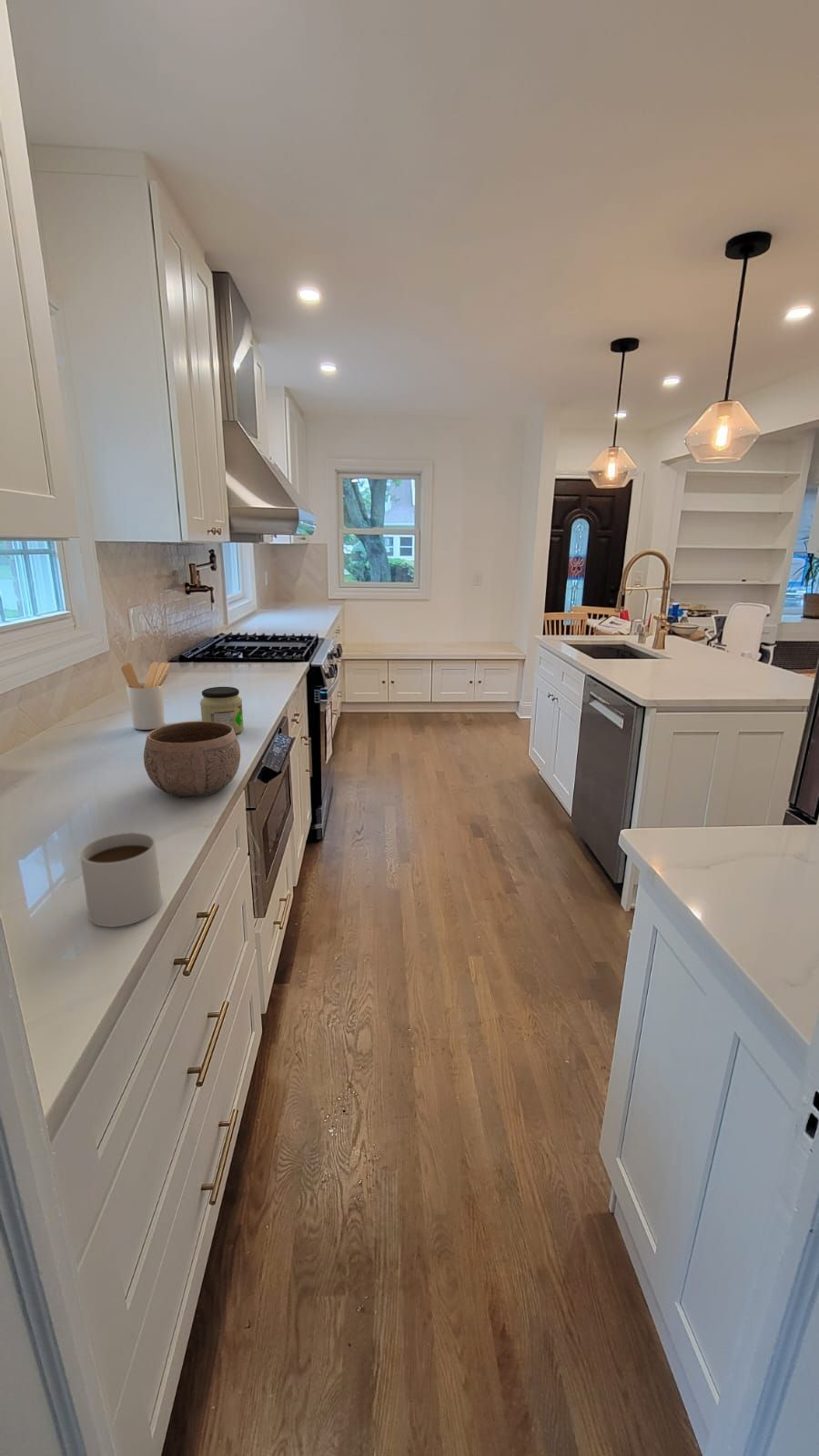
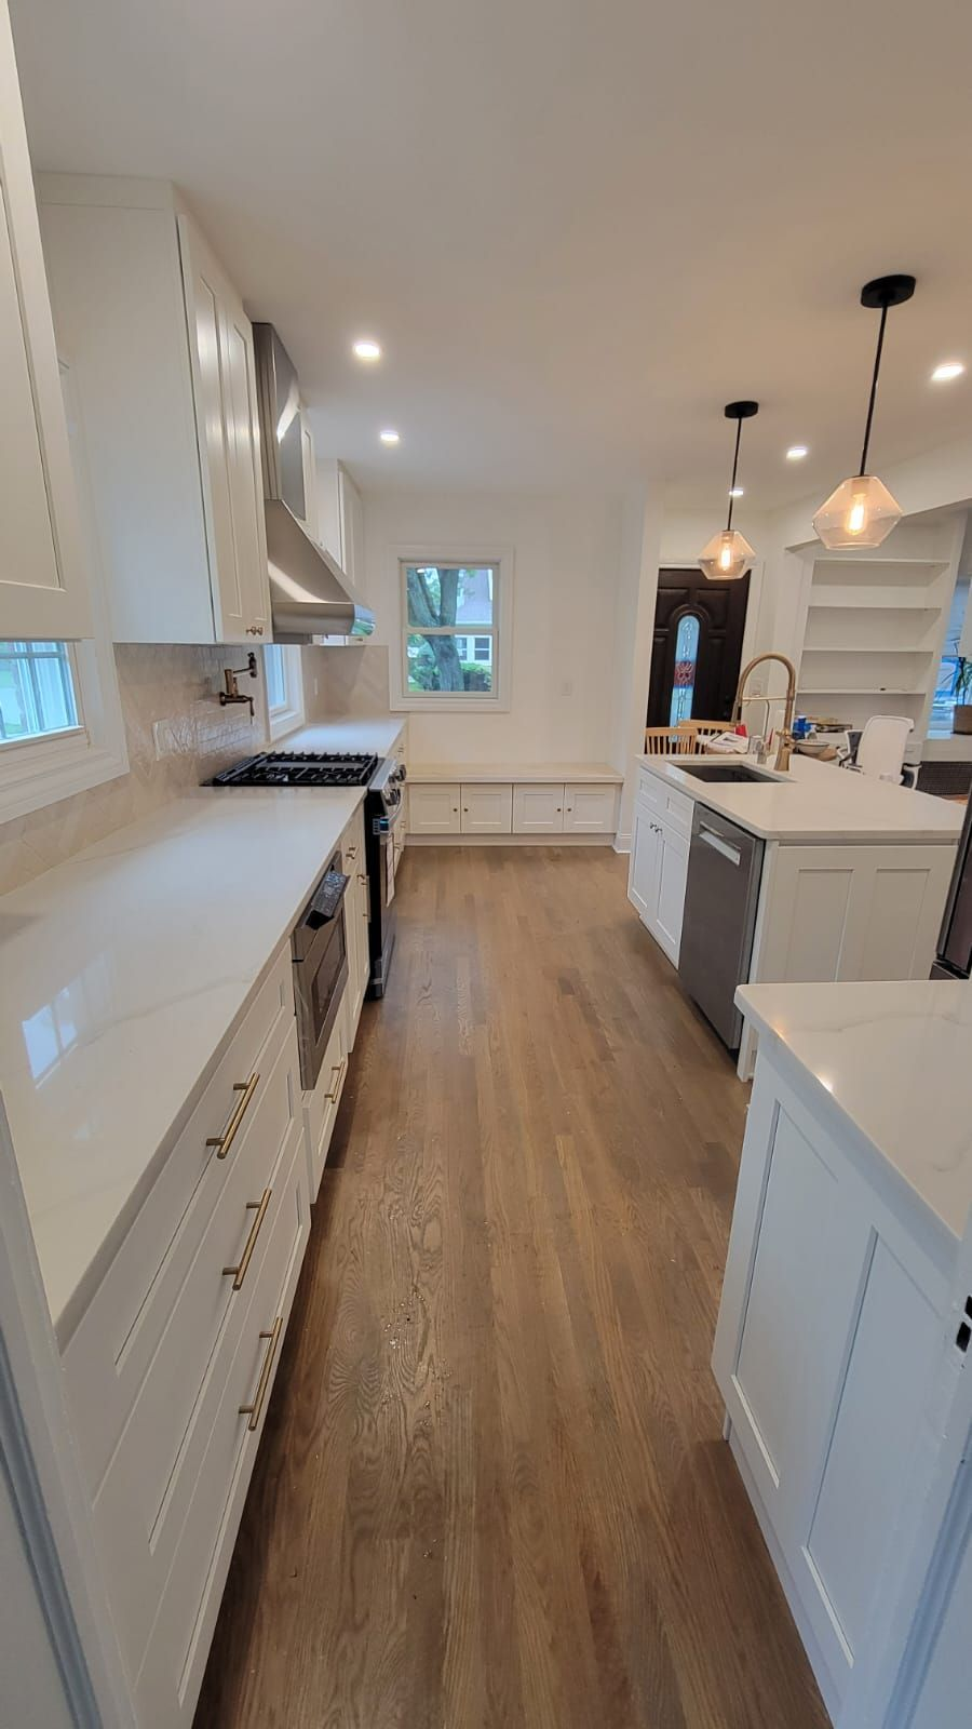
- mug (126, 870)
- jar (221, 711)
- bowl (193, 759)
- utensil holder (151, 693)
